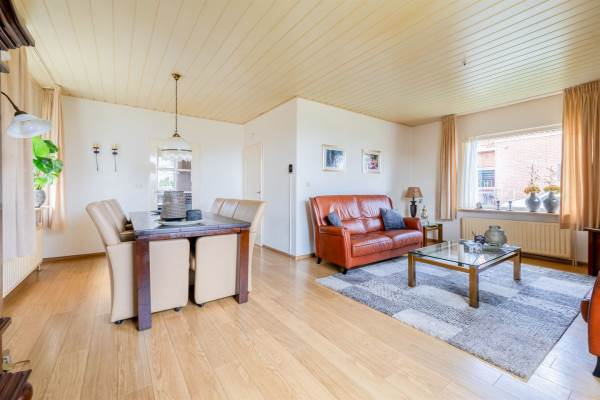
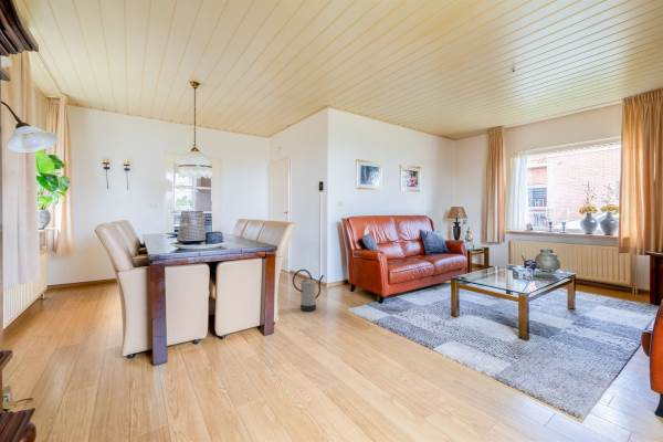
+ watering can (308, 288)
